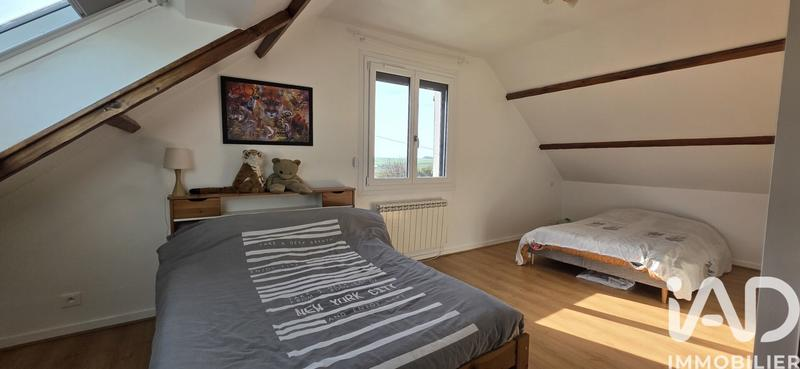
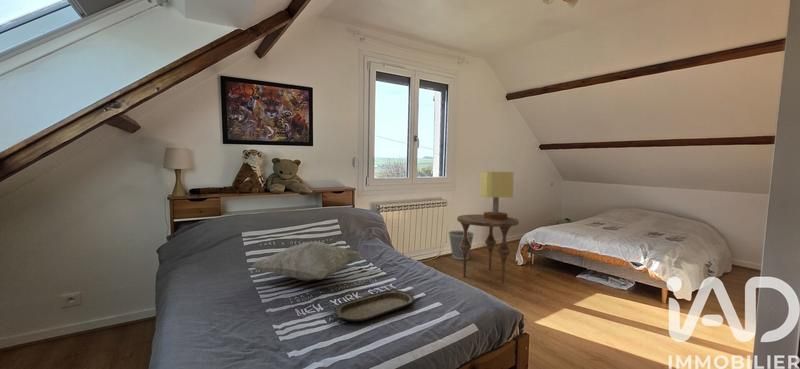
+ serving tray (376, 305)
+ decorative pillow (311, 259)
+ wastebasket (459, 244)
+ table lamp (496, 194)
+ side table (488, 247)
